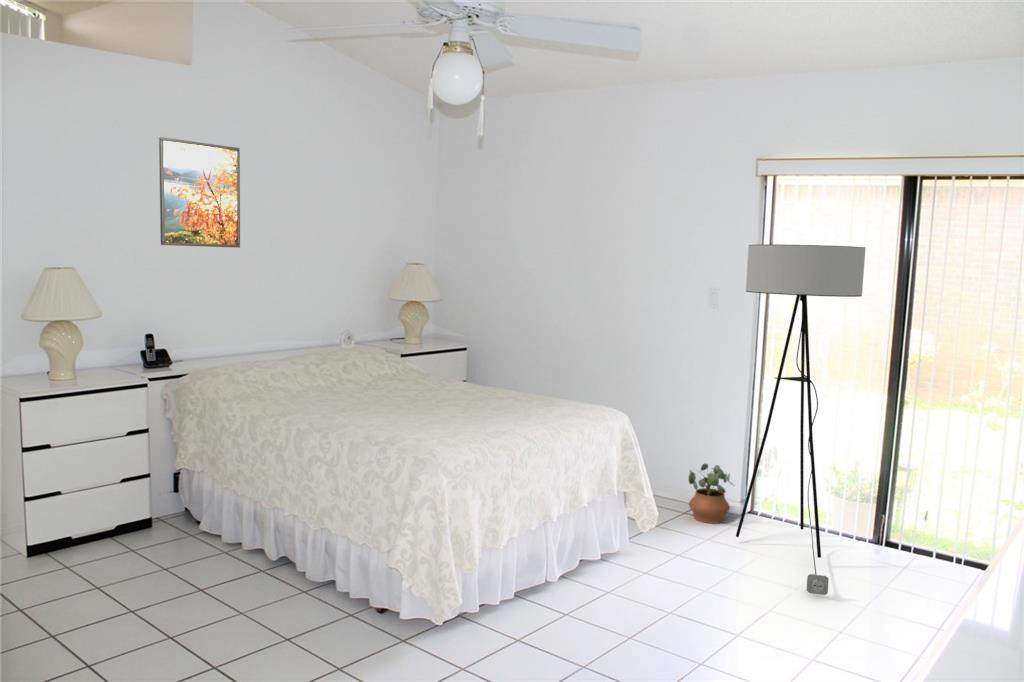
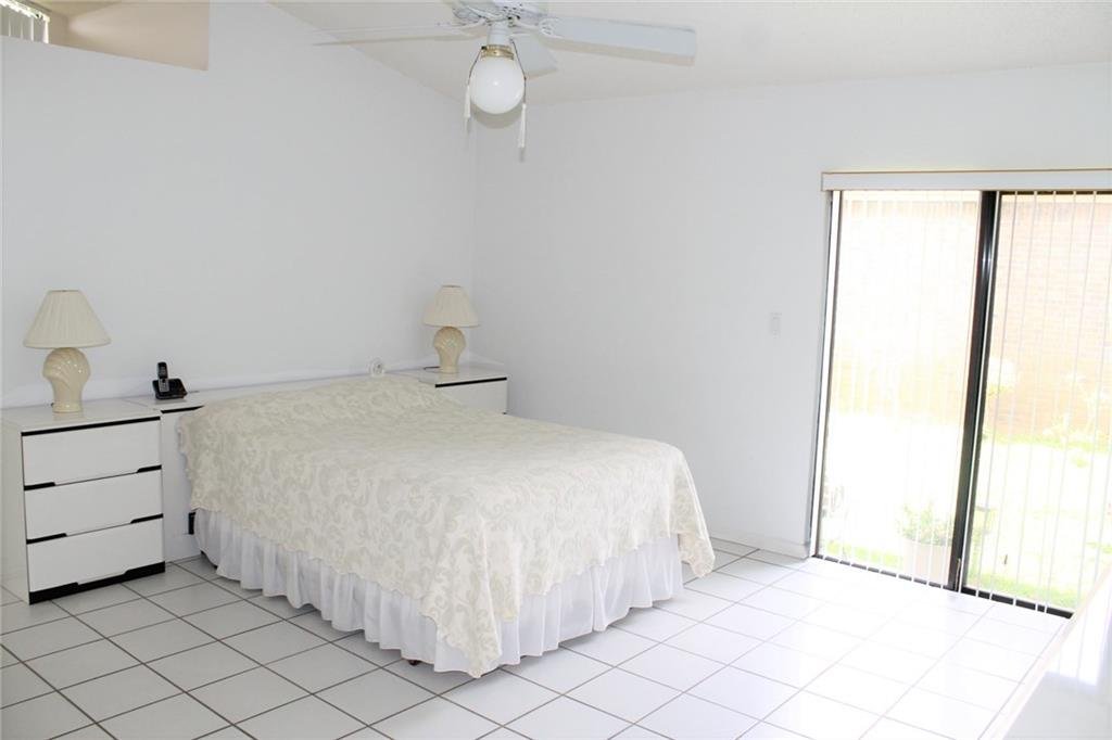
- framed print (201, 194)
- potted plant (711, 491)
- floor lamp (801, 404)
